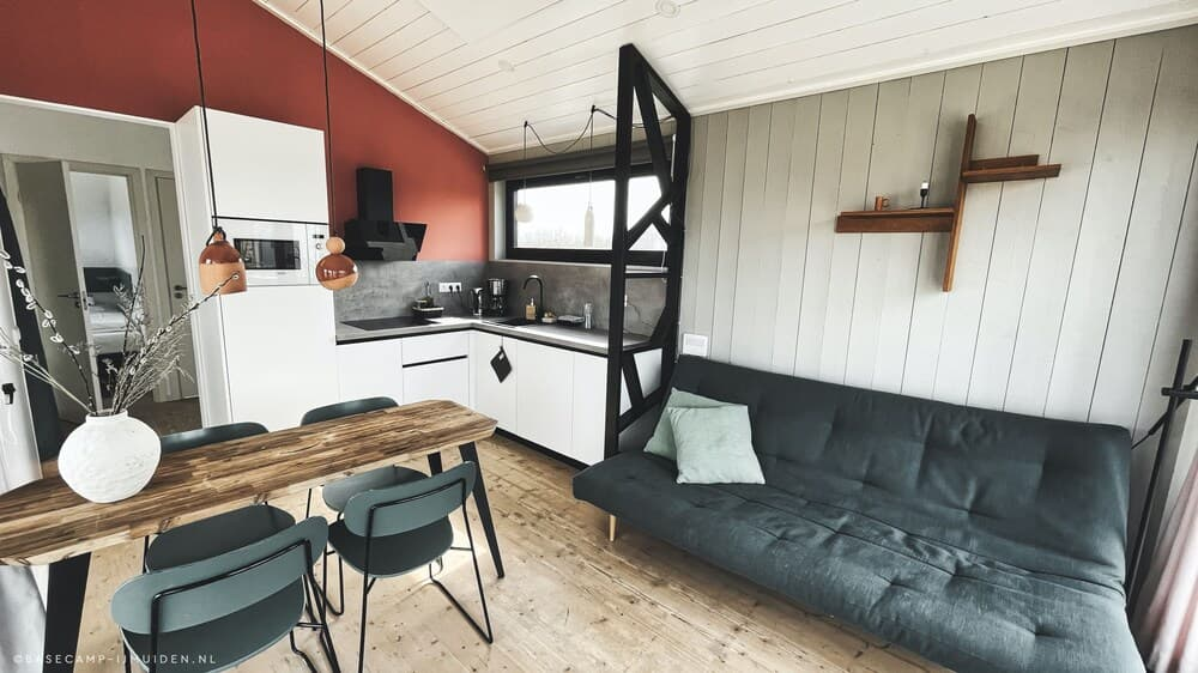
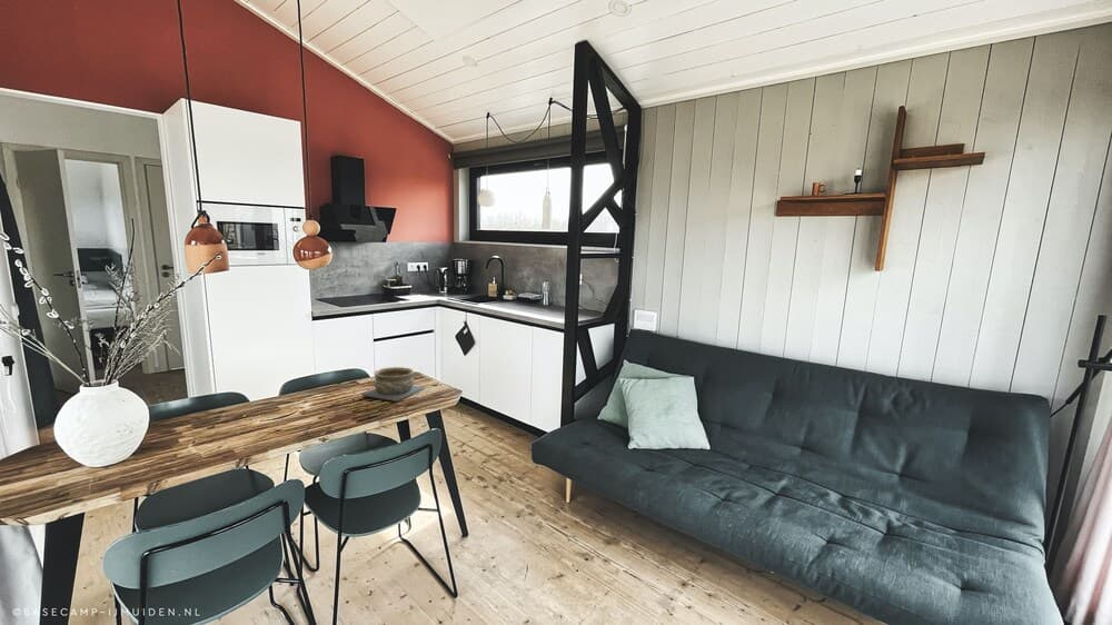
+ bowl (394, 381)
